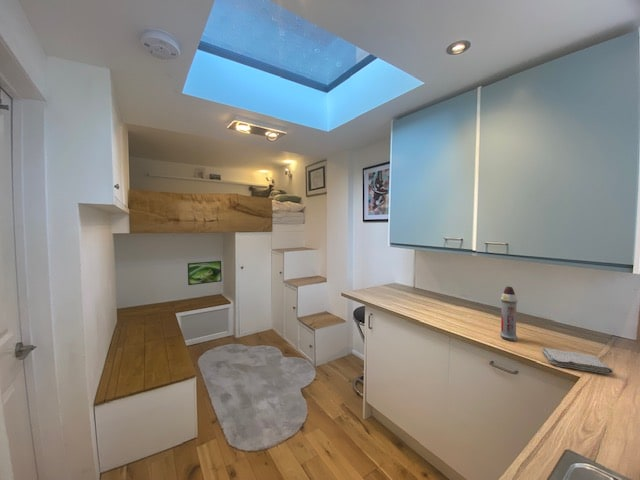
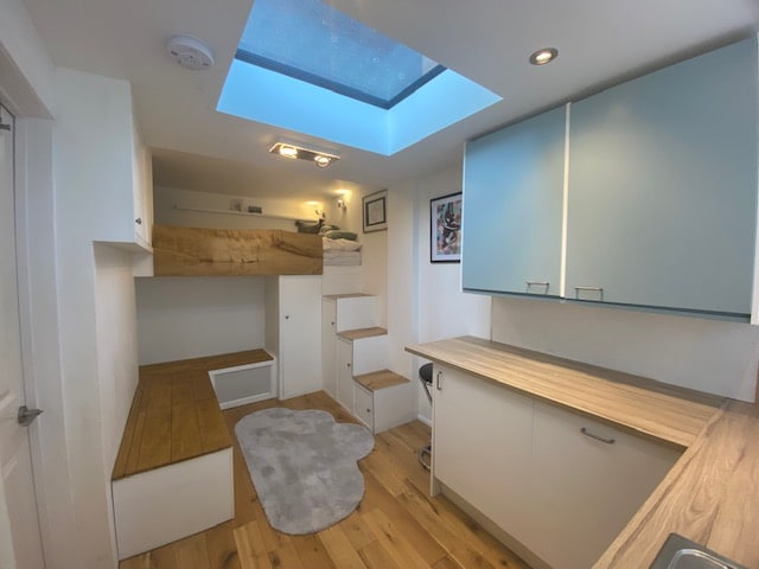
- washcloth (573, 359)
- spray bottle (508, 312)
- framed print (205, 272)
